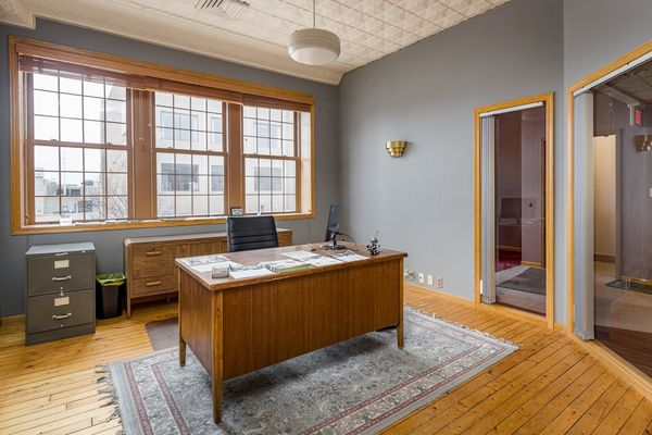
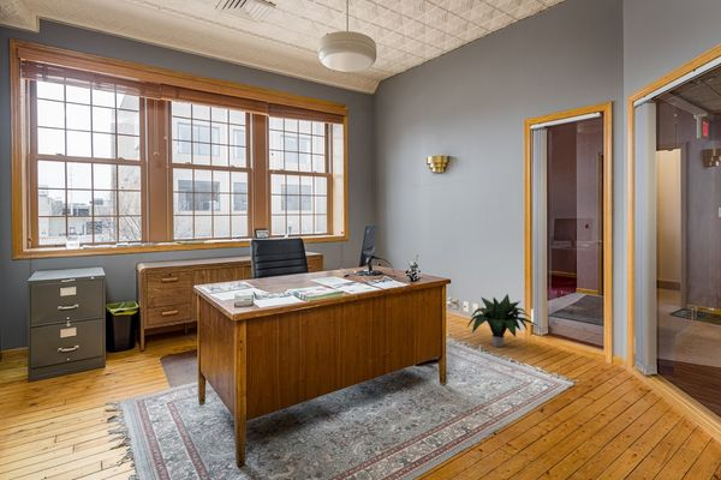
+ potted plant (499, 319)
